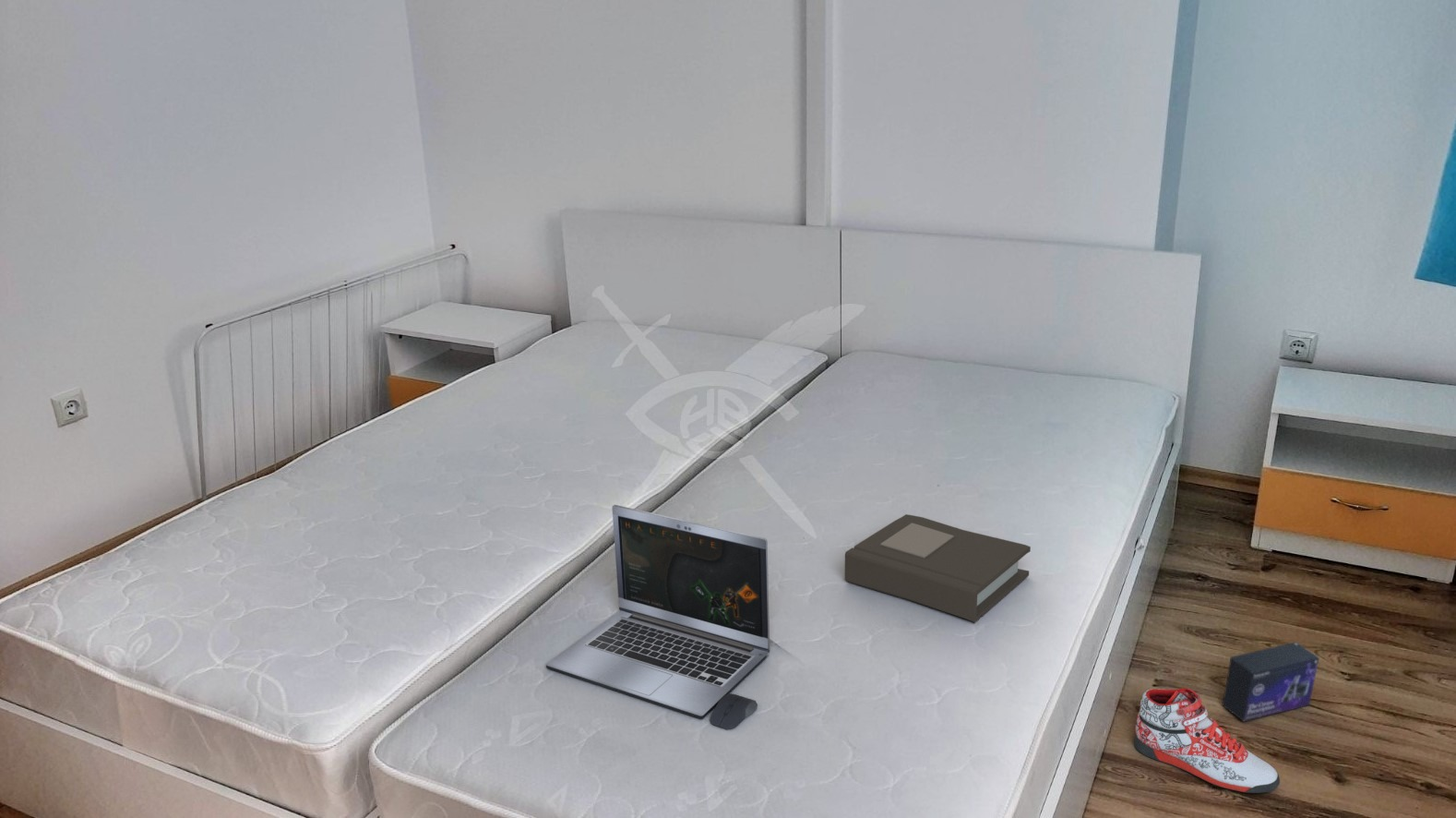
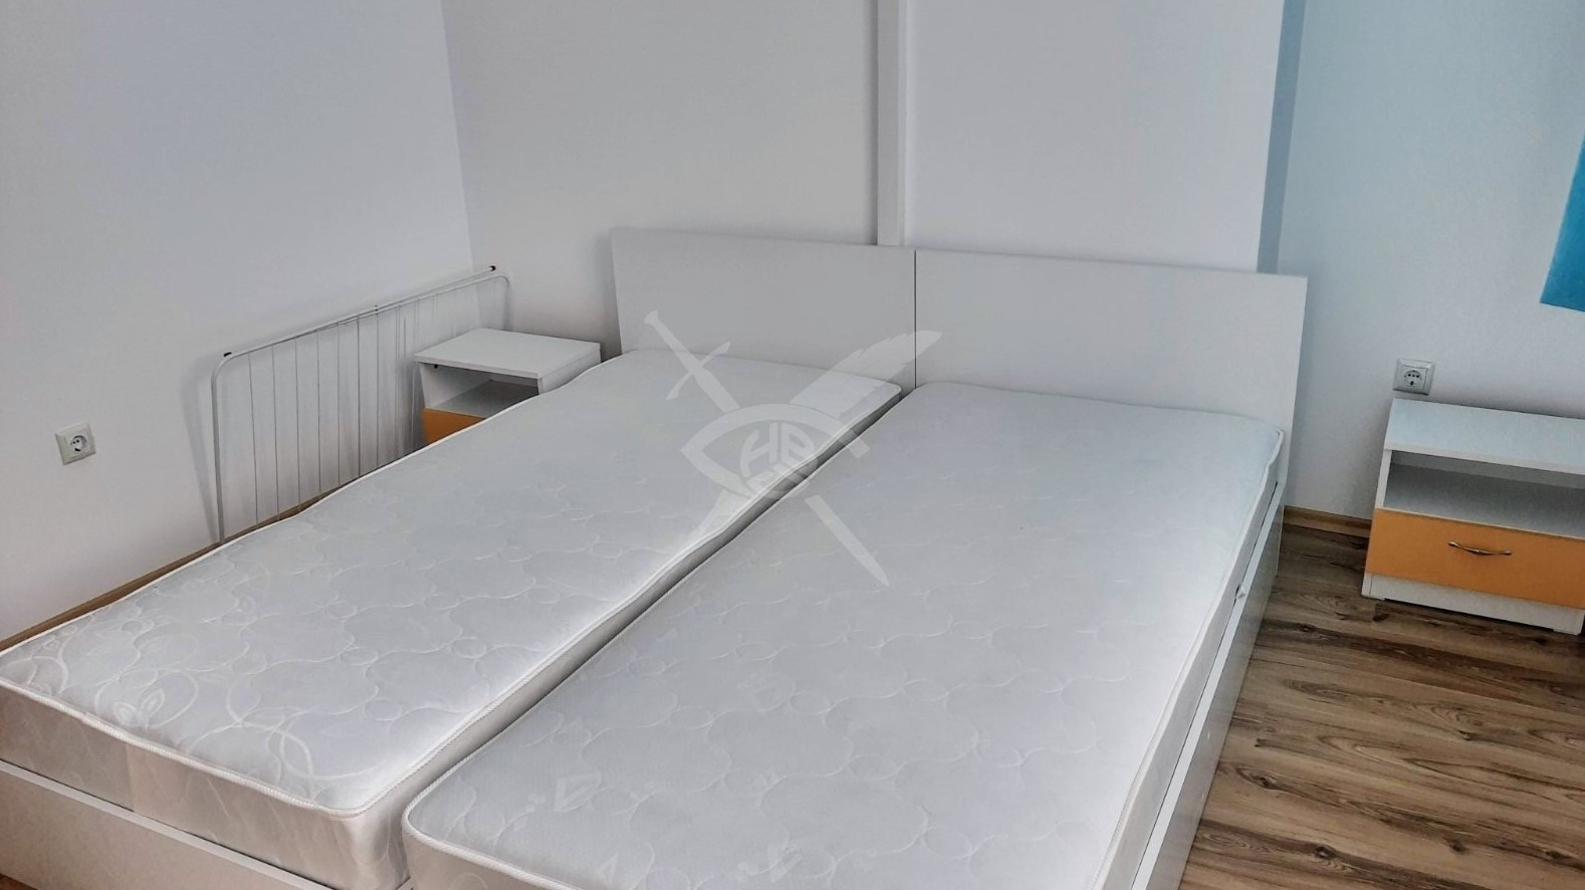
- laptop (669, 608)
- box (1270, 680)
- sneaker (1207, 736)
- book (937, 563)
